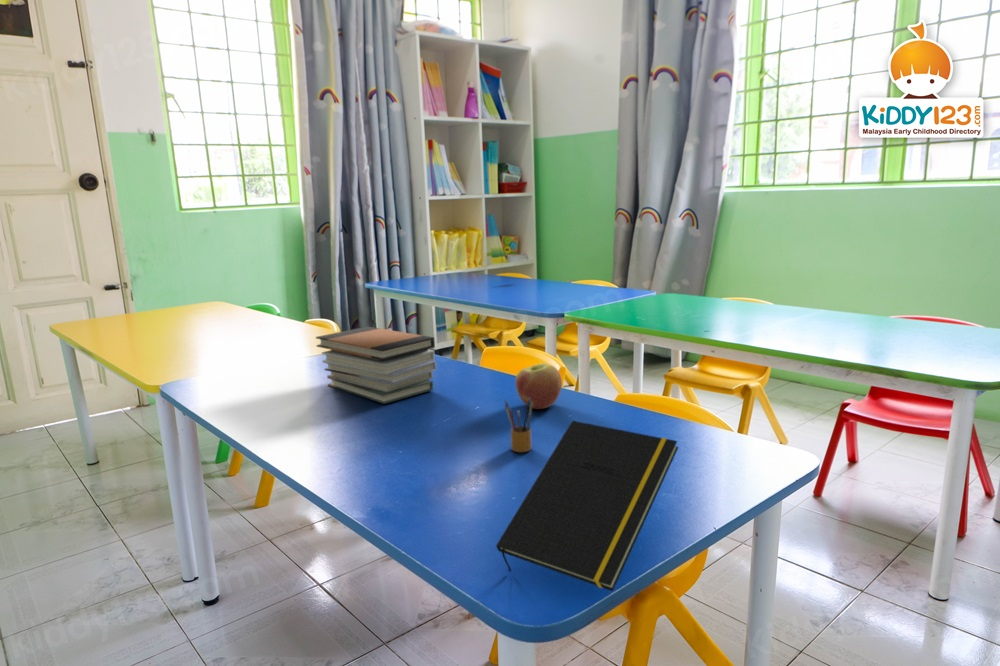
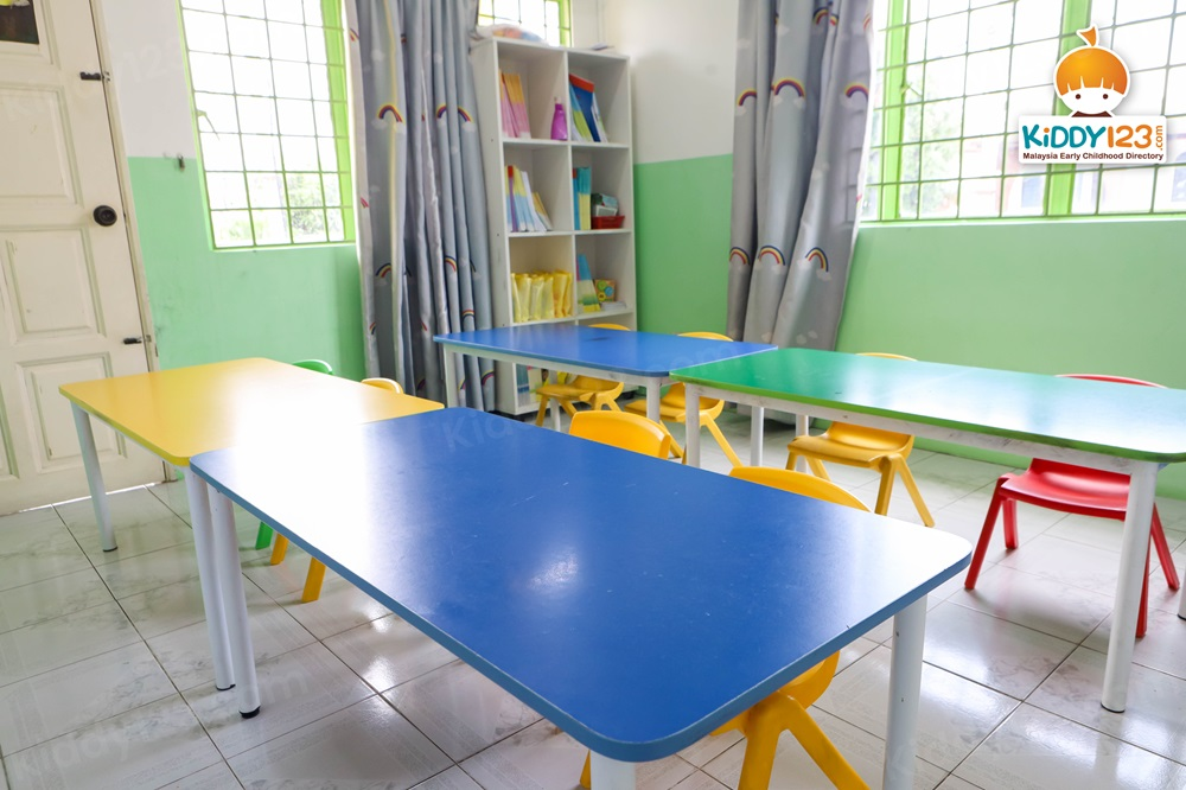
- notepad (589, 505)
- apple (538, 385)
- pencil box (520, 423)
- book stack (377, 362)
